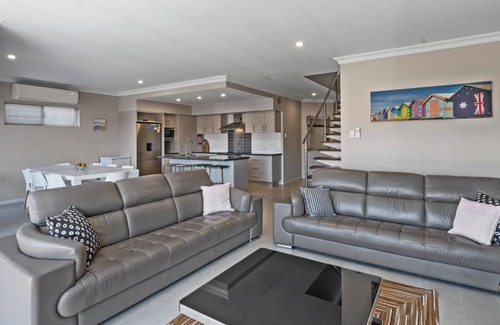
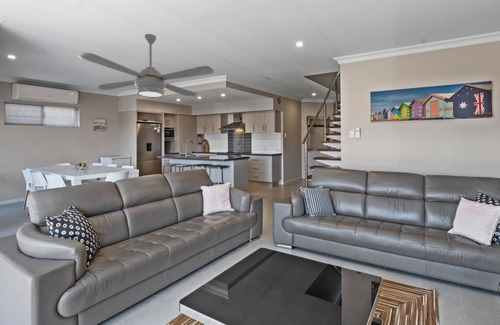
+ ceiling fan (150, 65)
